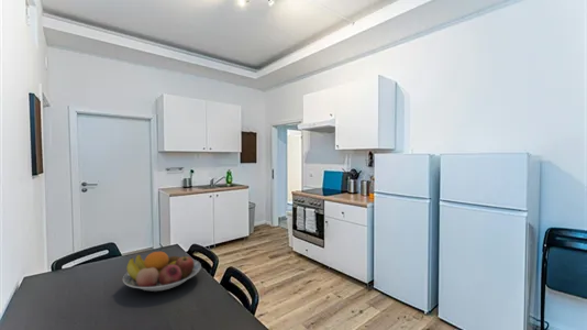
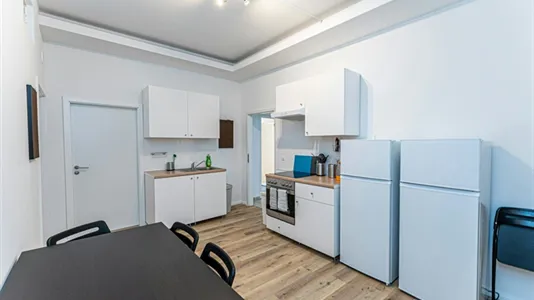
- fruit bowl (164, 267)
